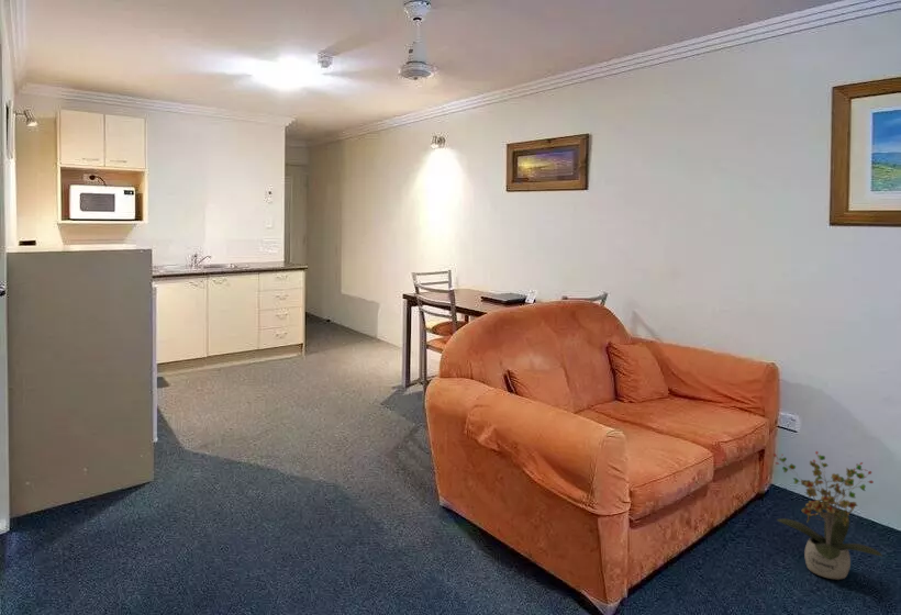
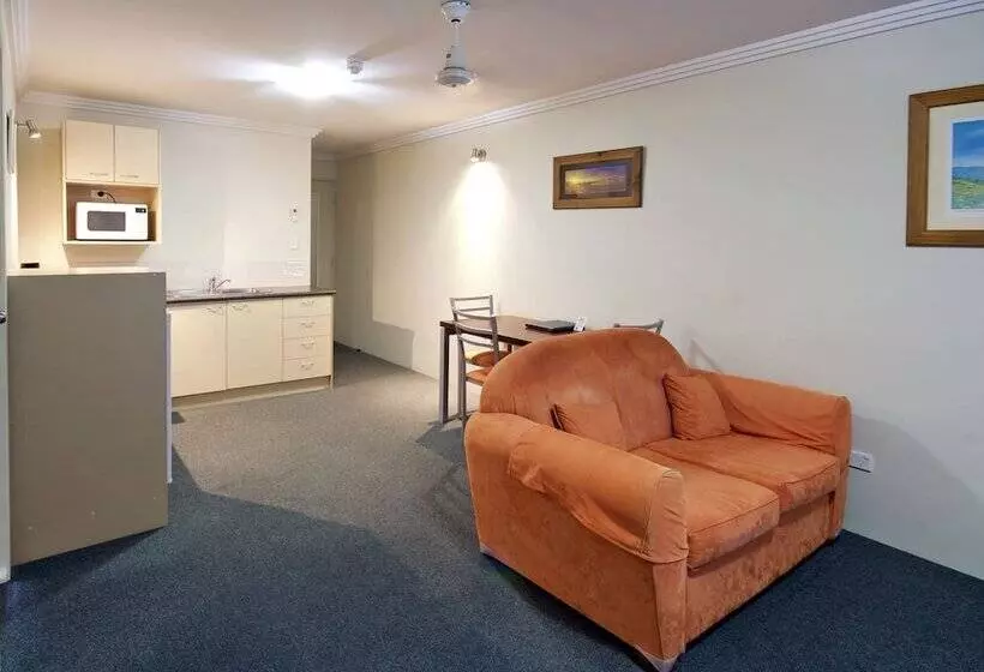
- potted plant (824, 514)
